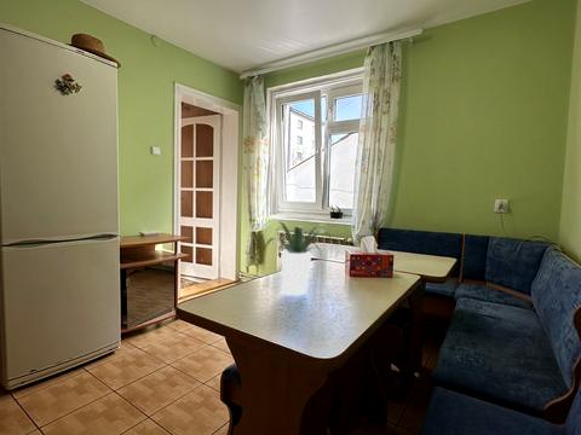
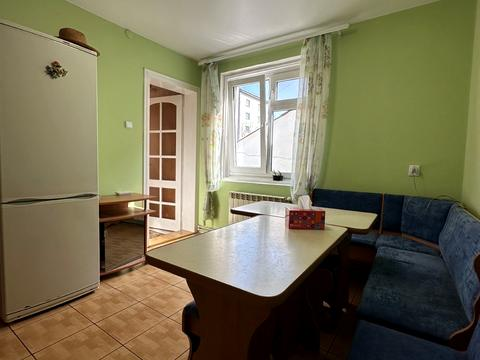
- potted plant (294, 256)
